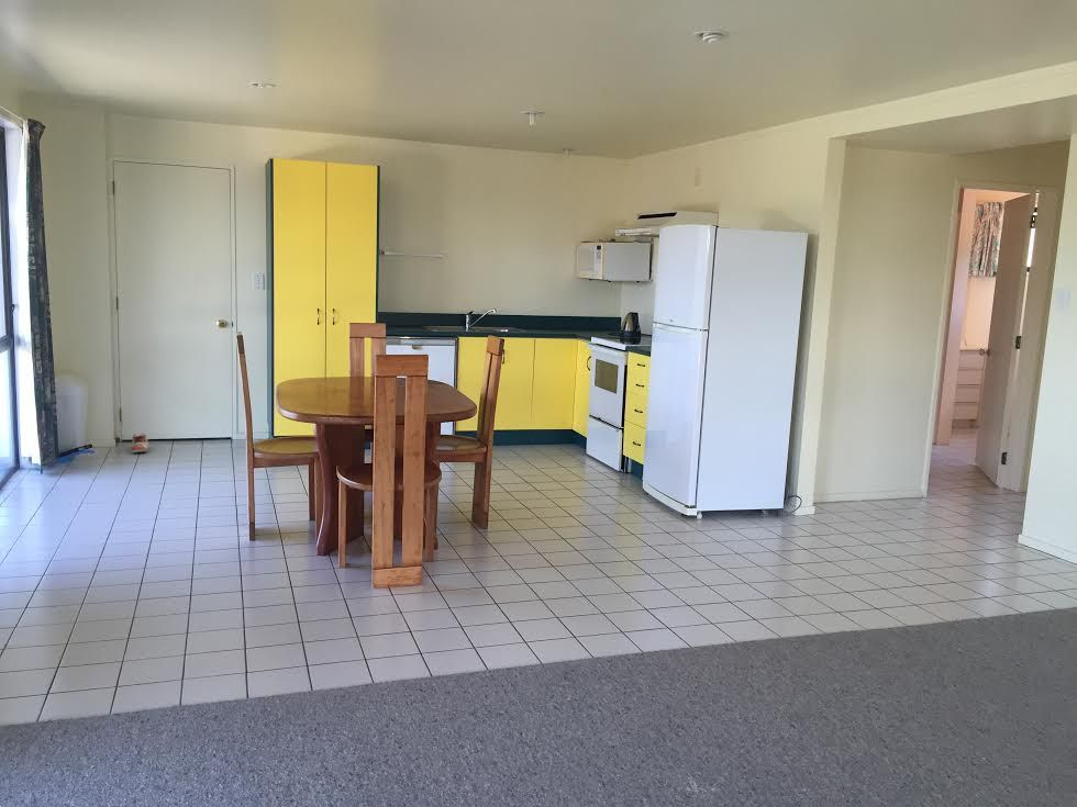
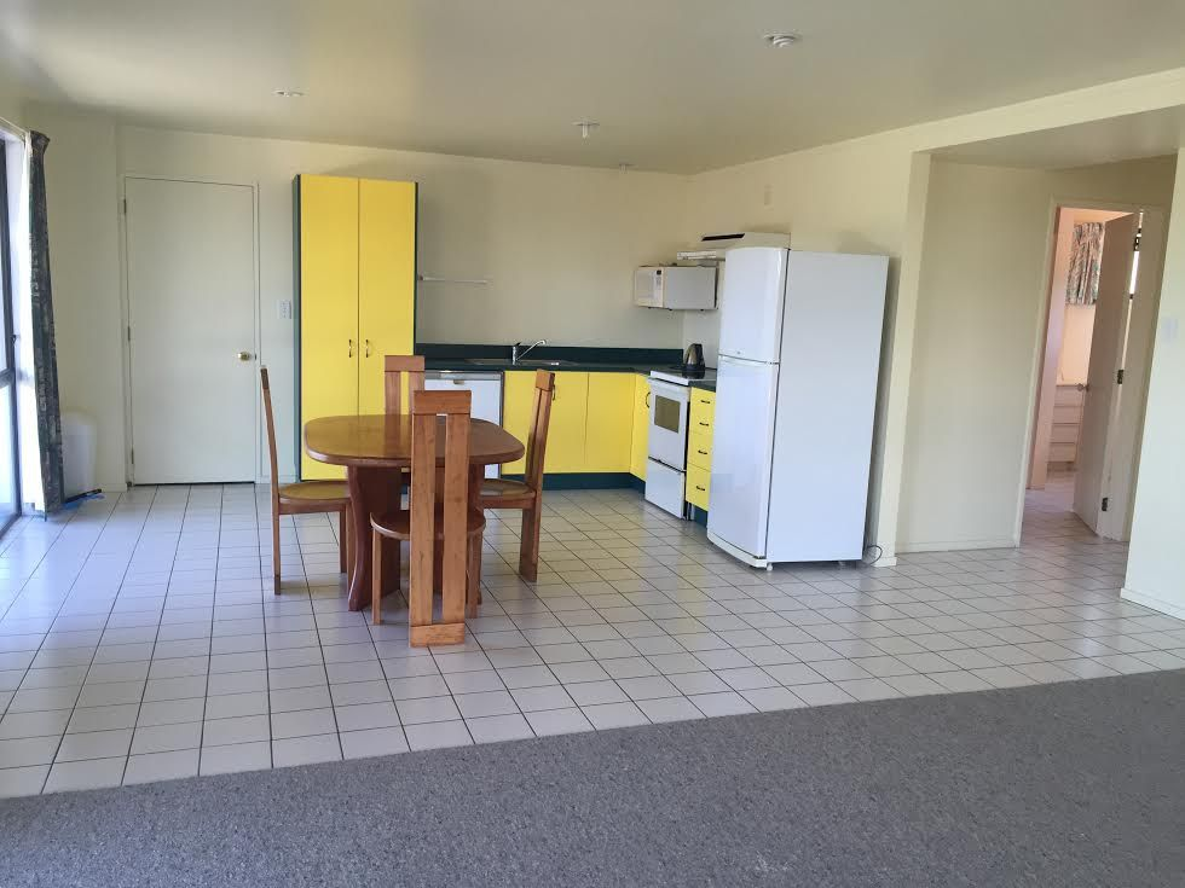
- shoe (140, 442)
